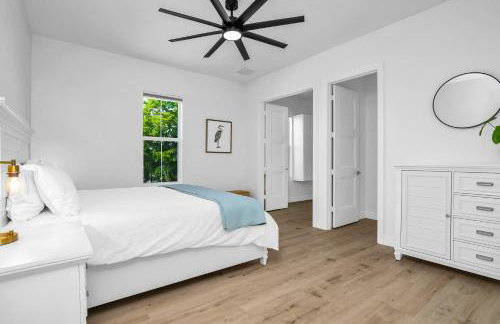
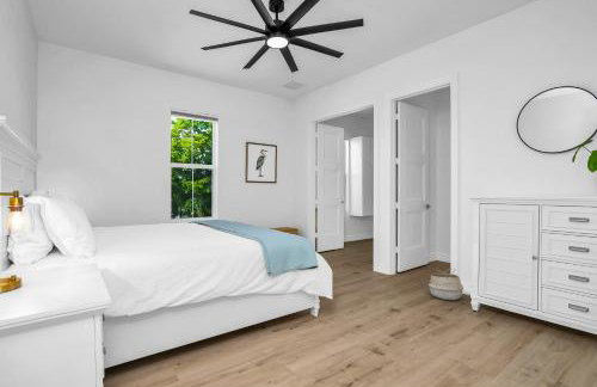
+ woven basket (445, 281)
